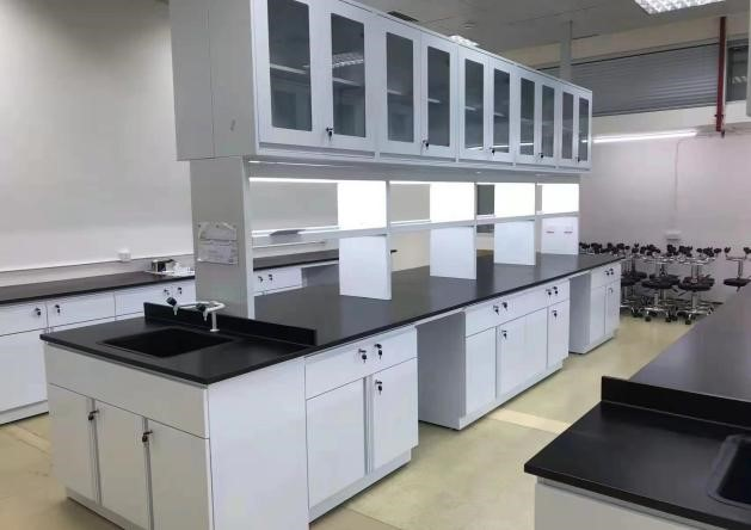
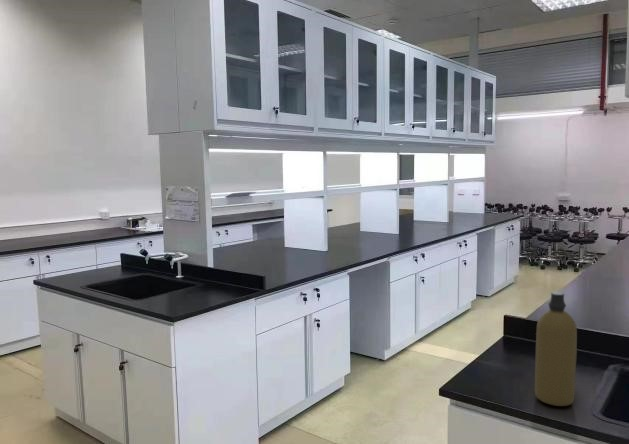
+ bottle (557, 343)
